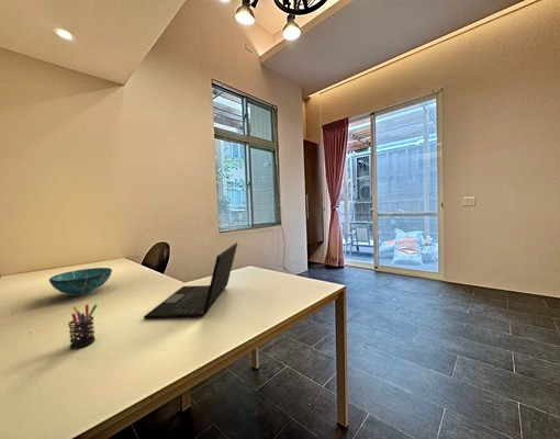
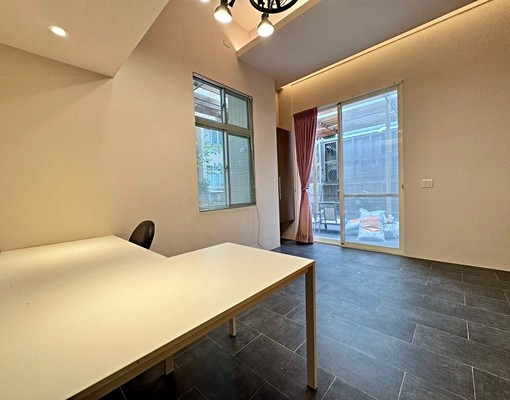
- decorative bowl (82, 283)
- laptop (198, 285)
- pen holder (85, 322)
